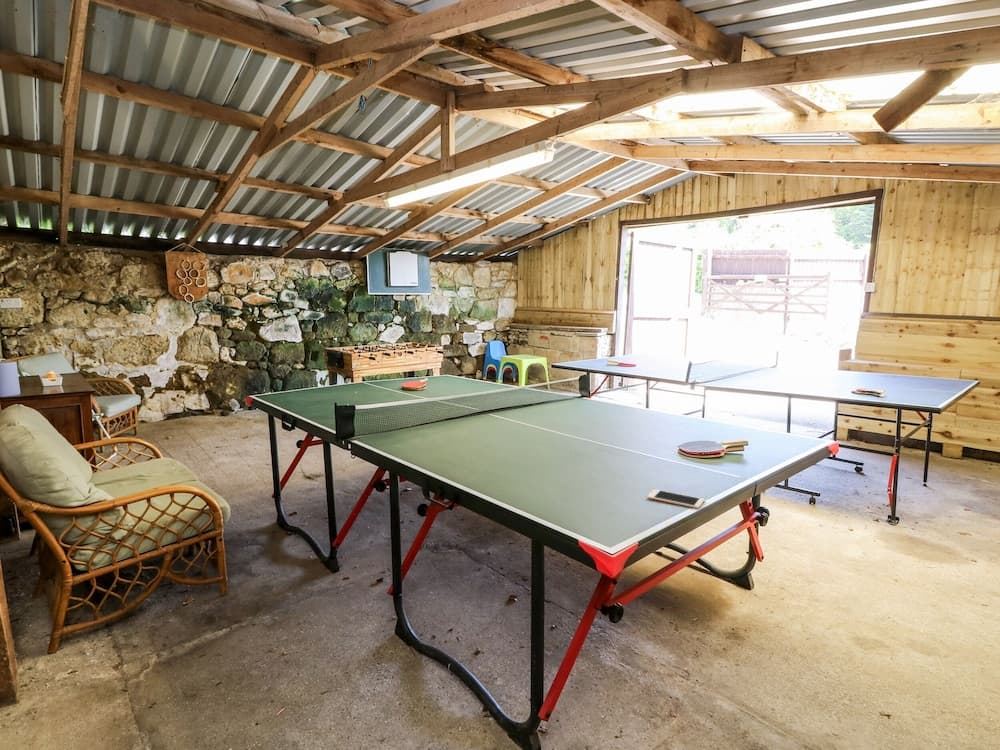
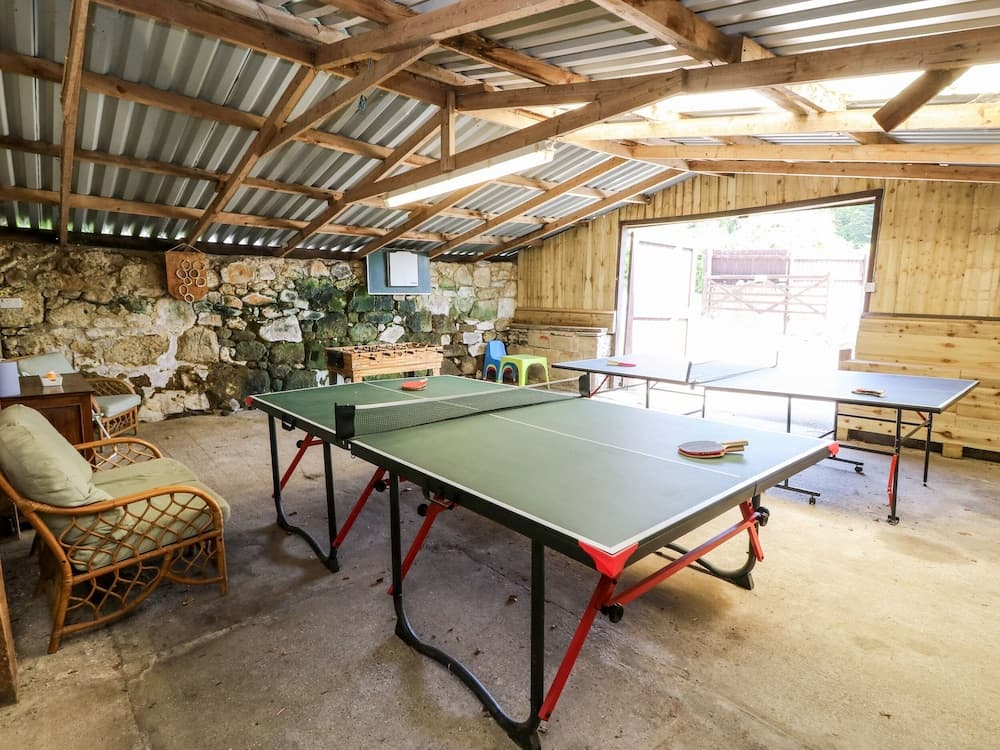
- cell phone (675, 498)
